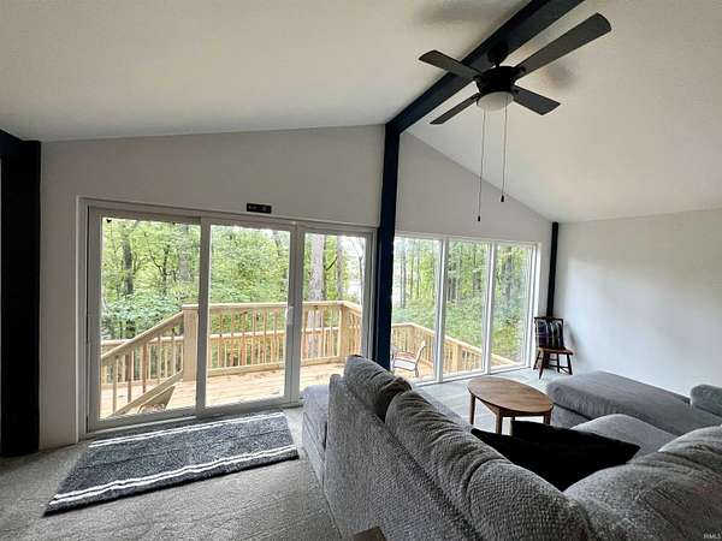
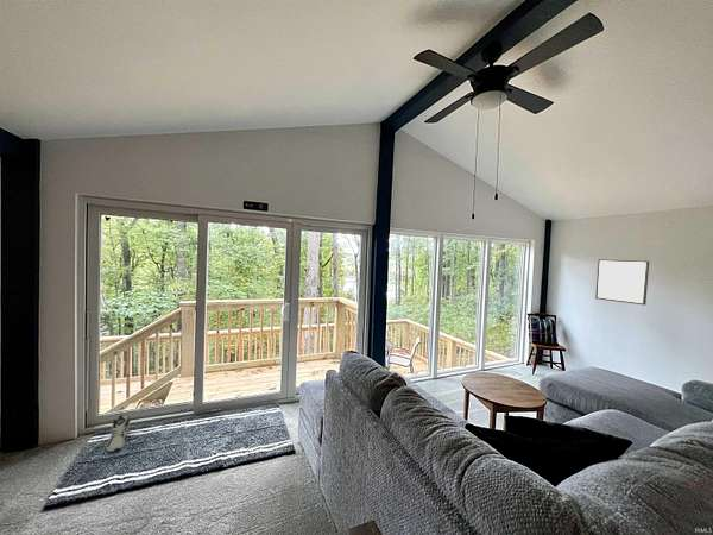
+ wall art (620, 281)
+ sneaker (118, 429)
